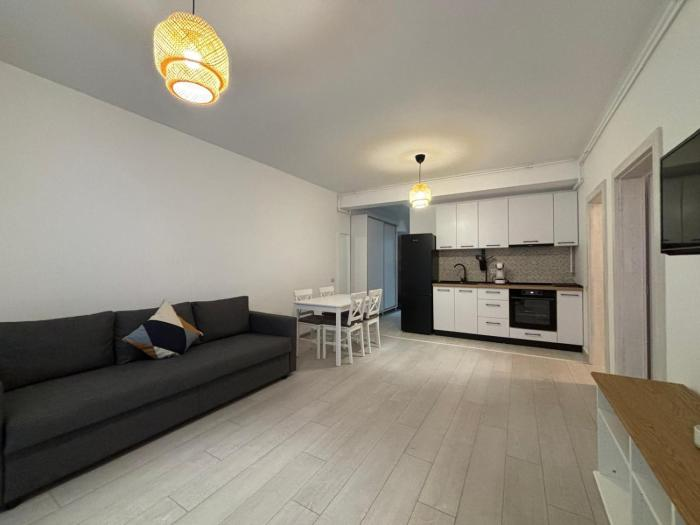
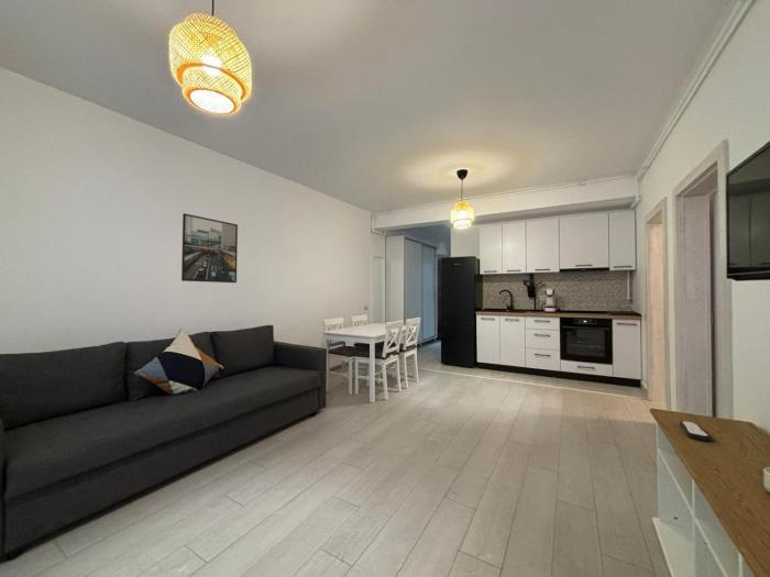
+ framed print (211, 251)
+ remote control (693, 430)
